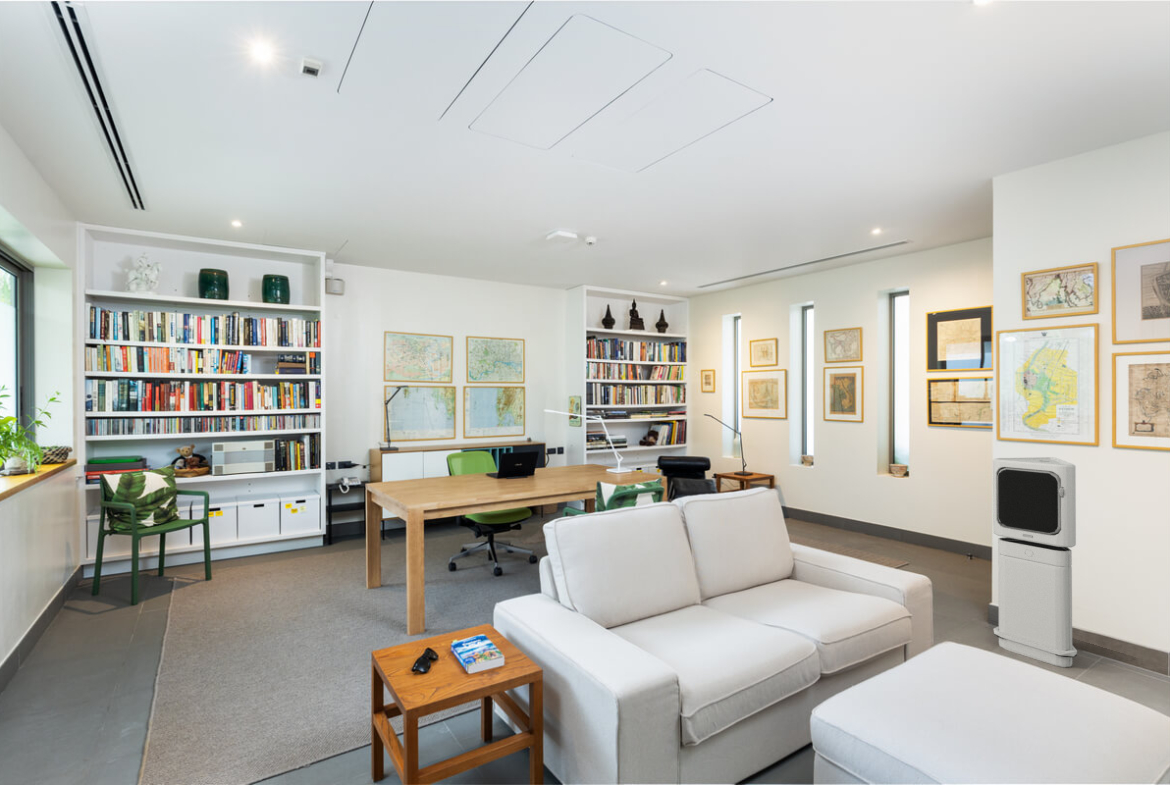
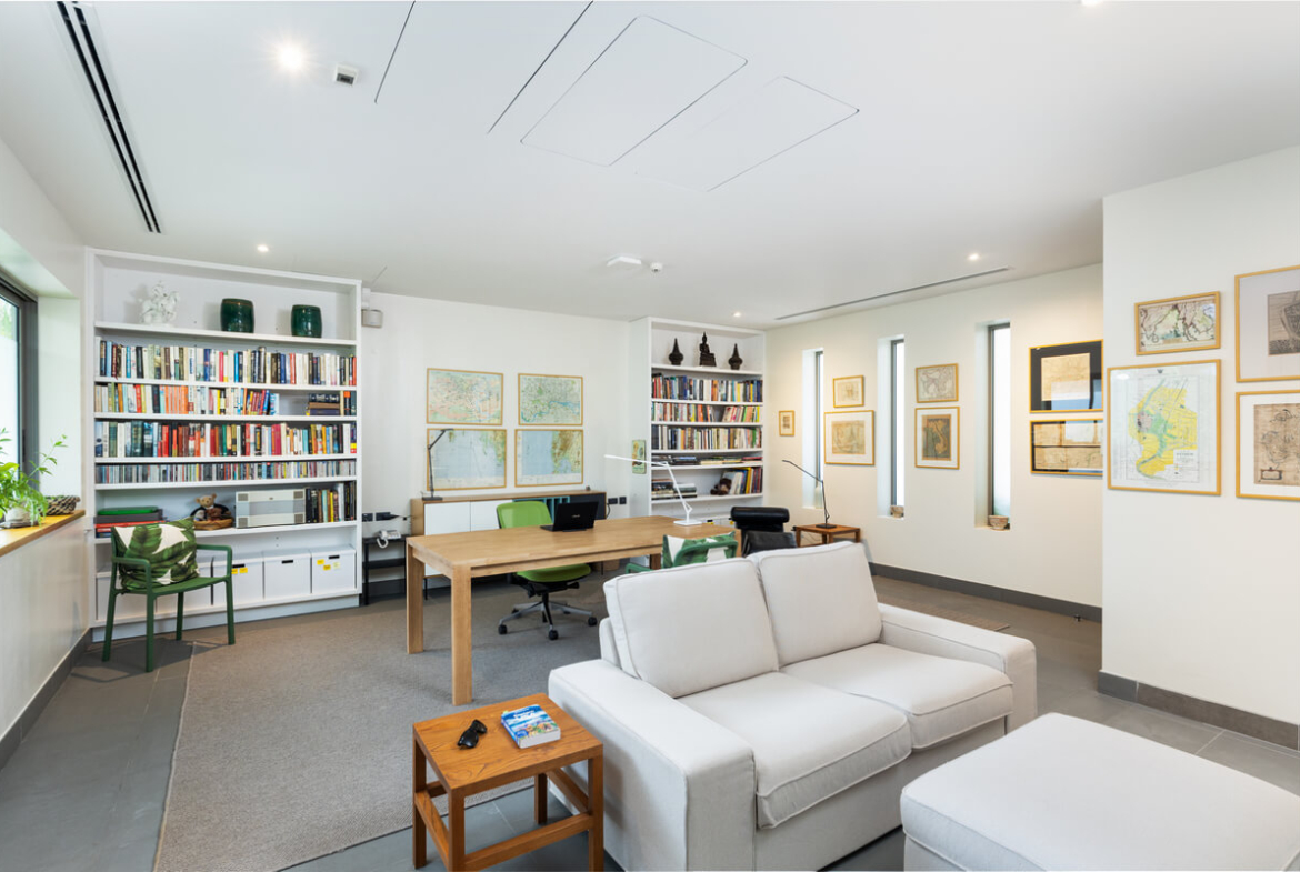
- air purifier (1041, 554)
